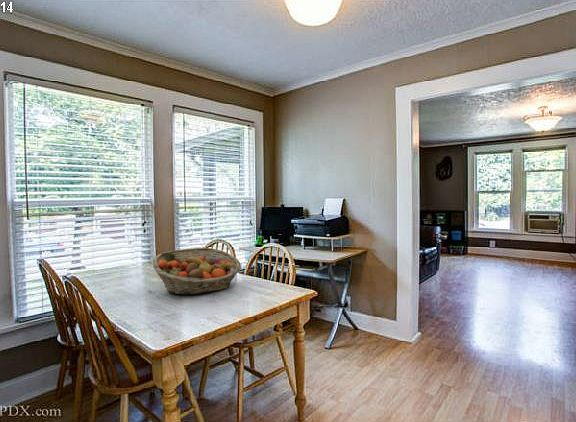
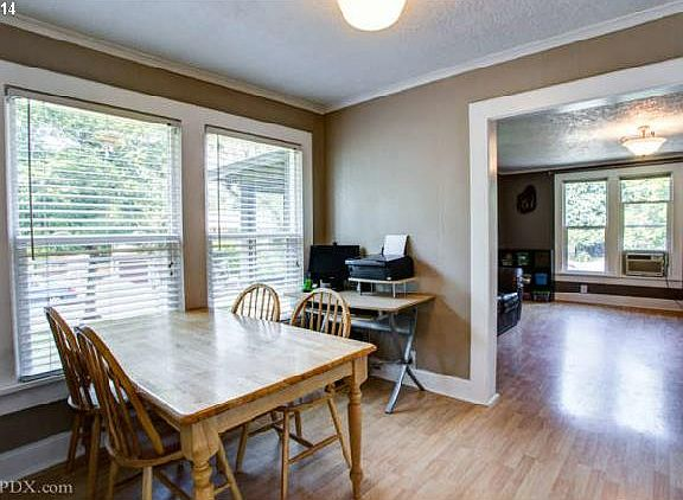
- fruit basket (198, 269)
